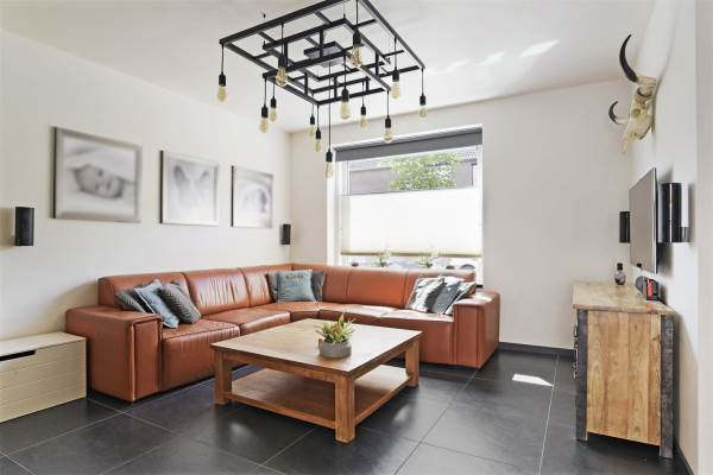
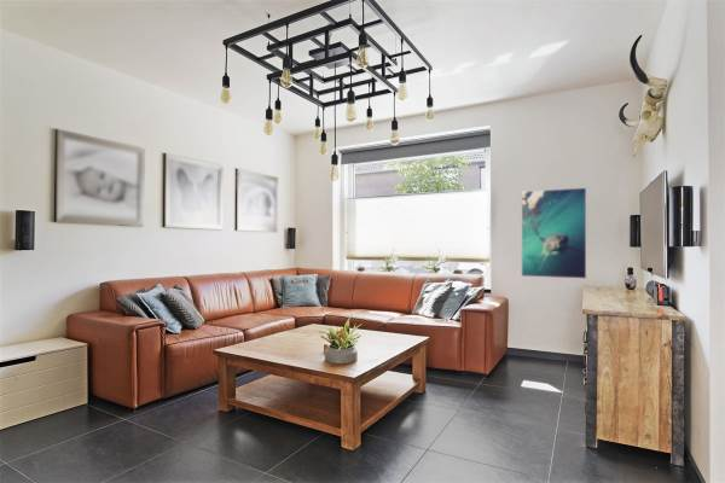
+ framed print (552, 233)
